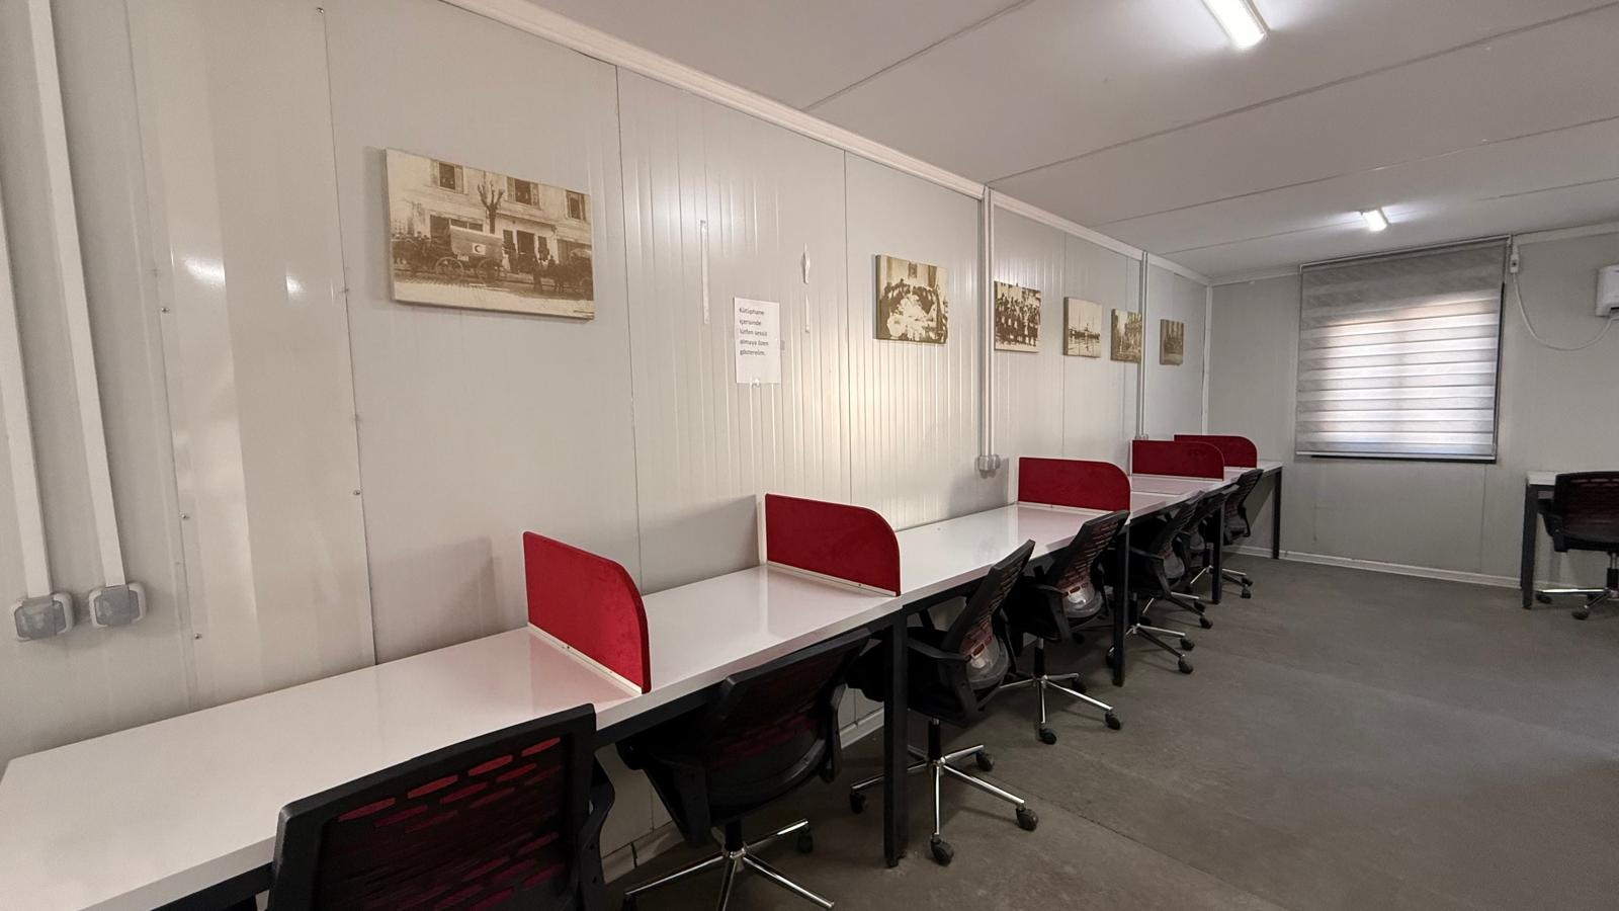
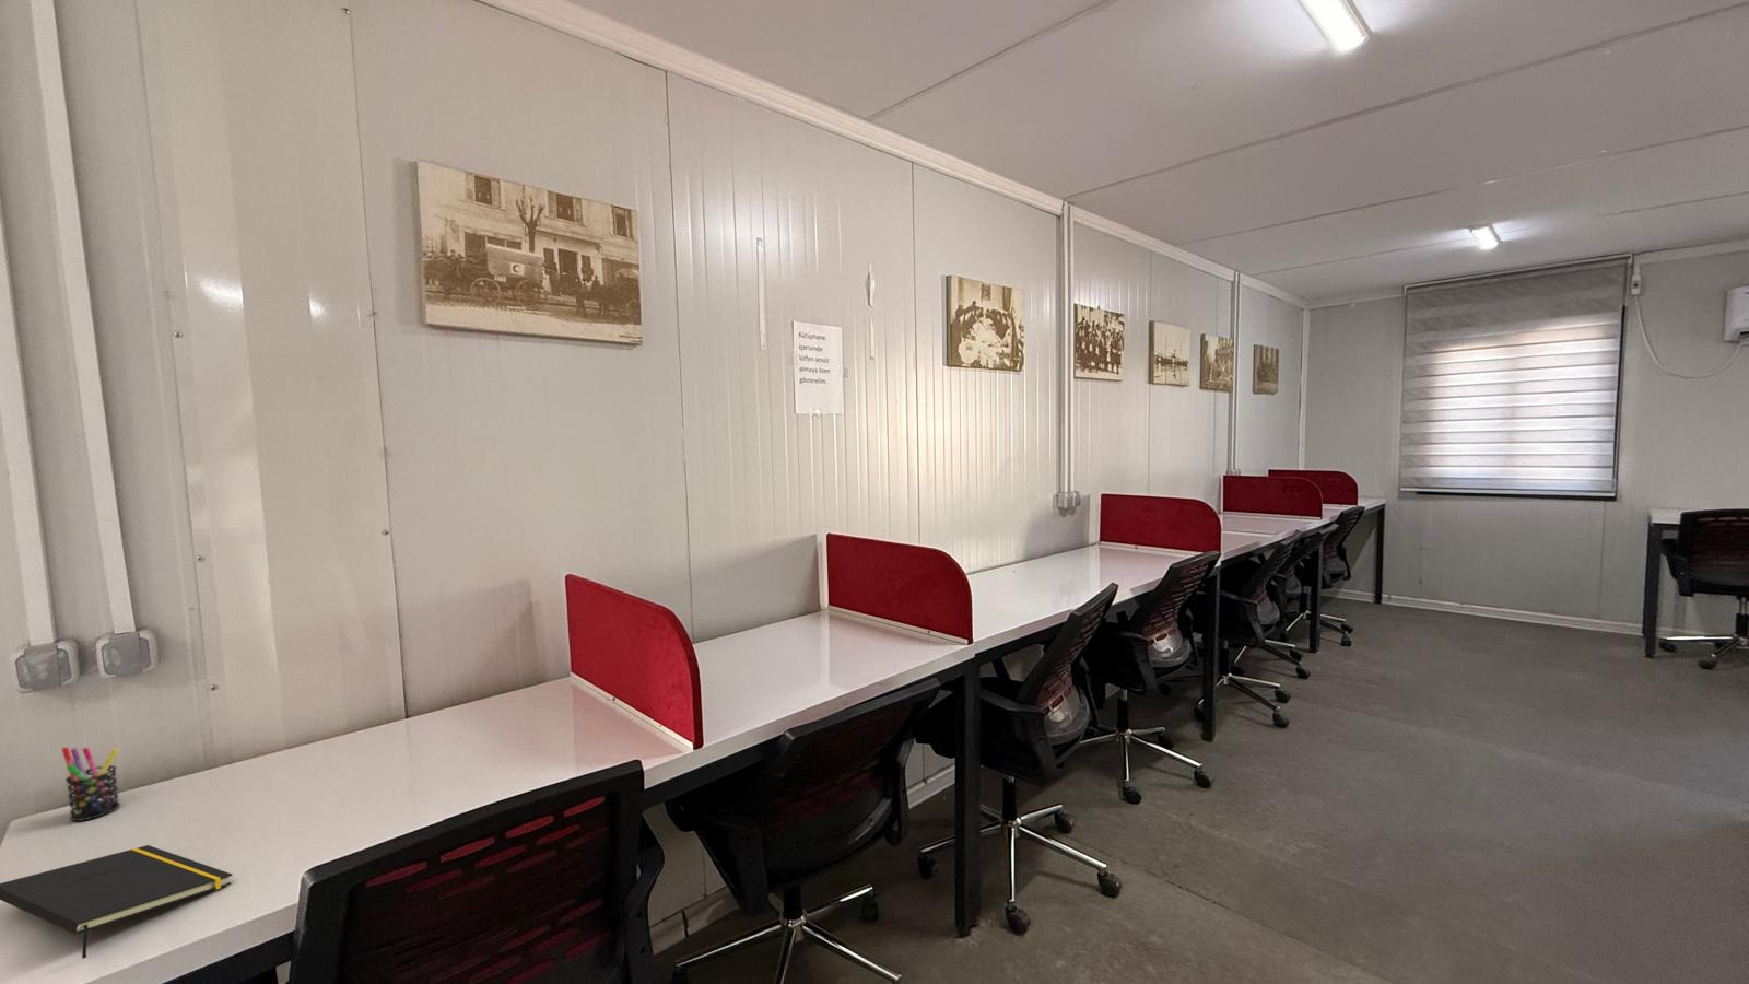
+ pen holder (85, 780)
+ notepad (115, 884)
